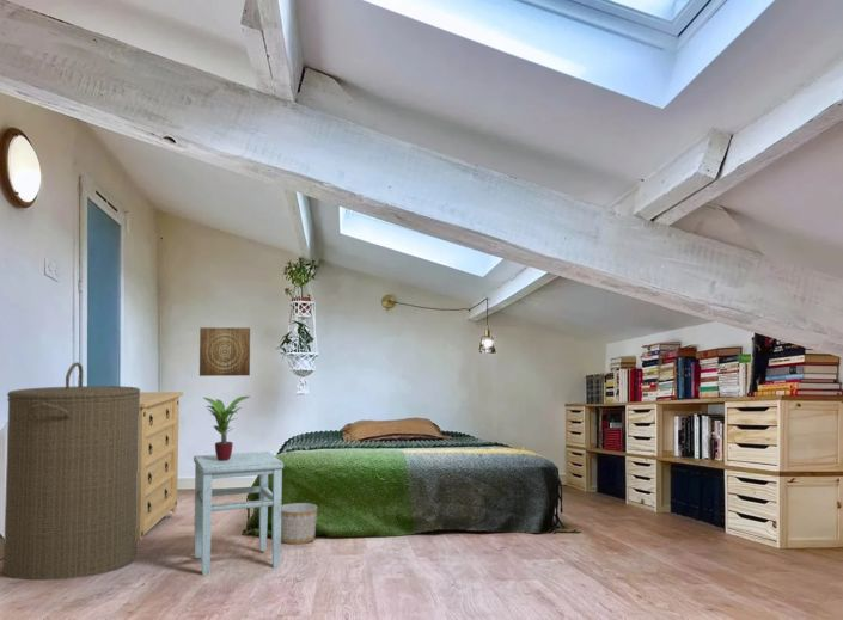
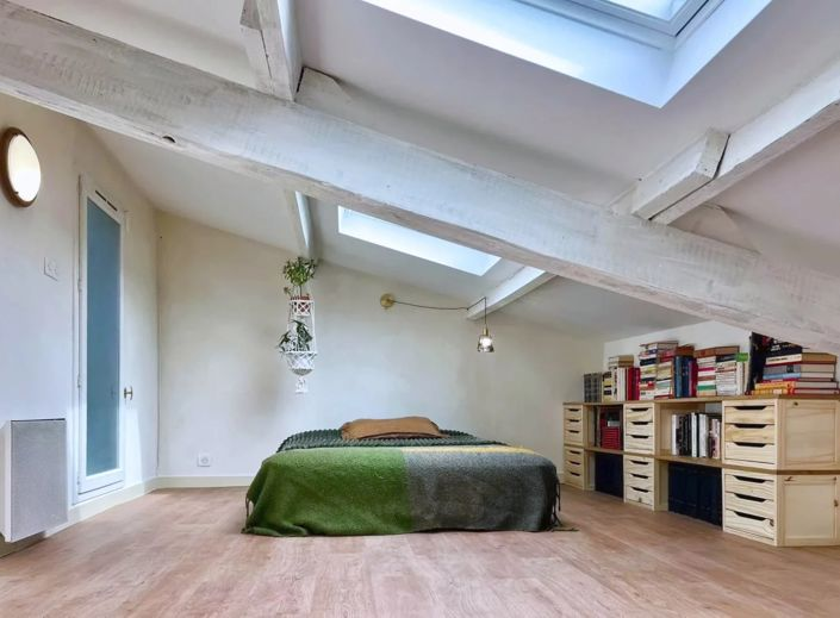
- planter (297, 523)
- potted plant (228, 426)
- laundry hamper (74, 462)
- wall art (225, 351)
- stool (237, 508)
- dresser (139, 461)
